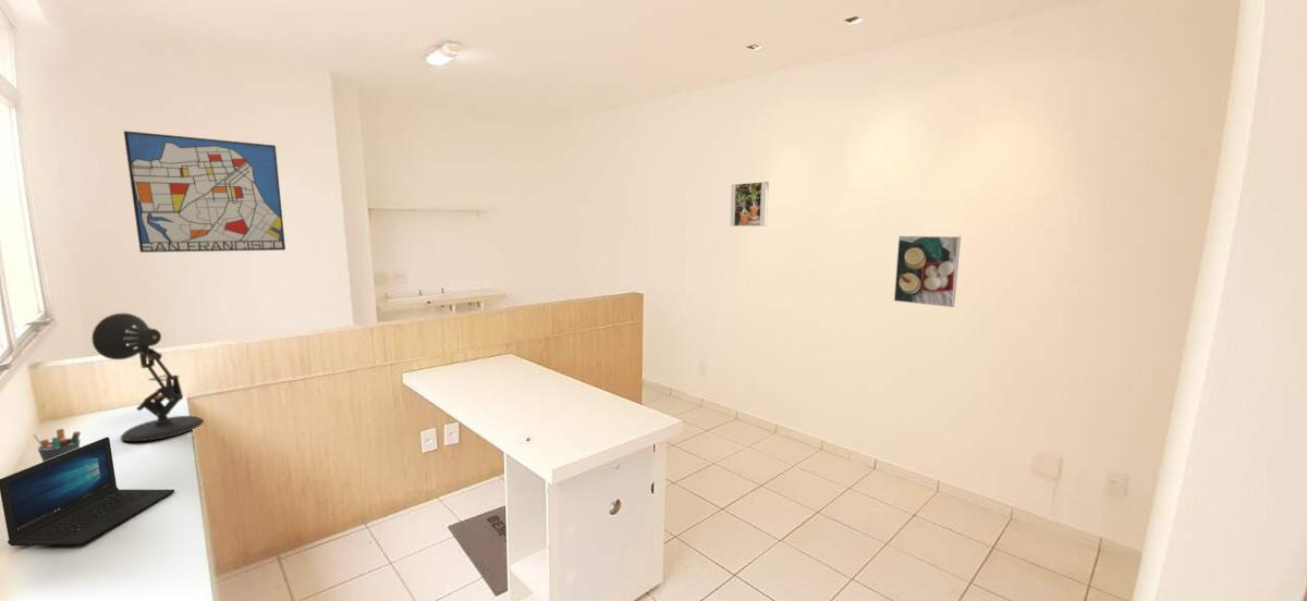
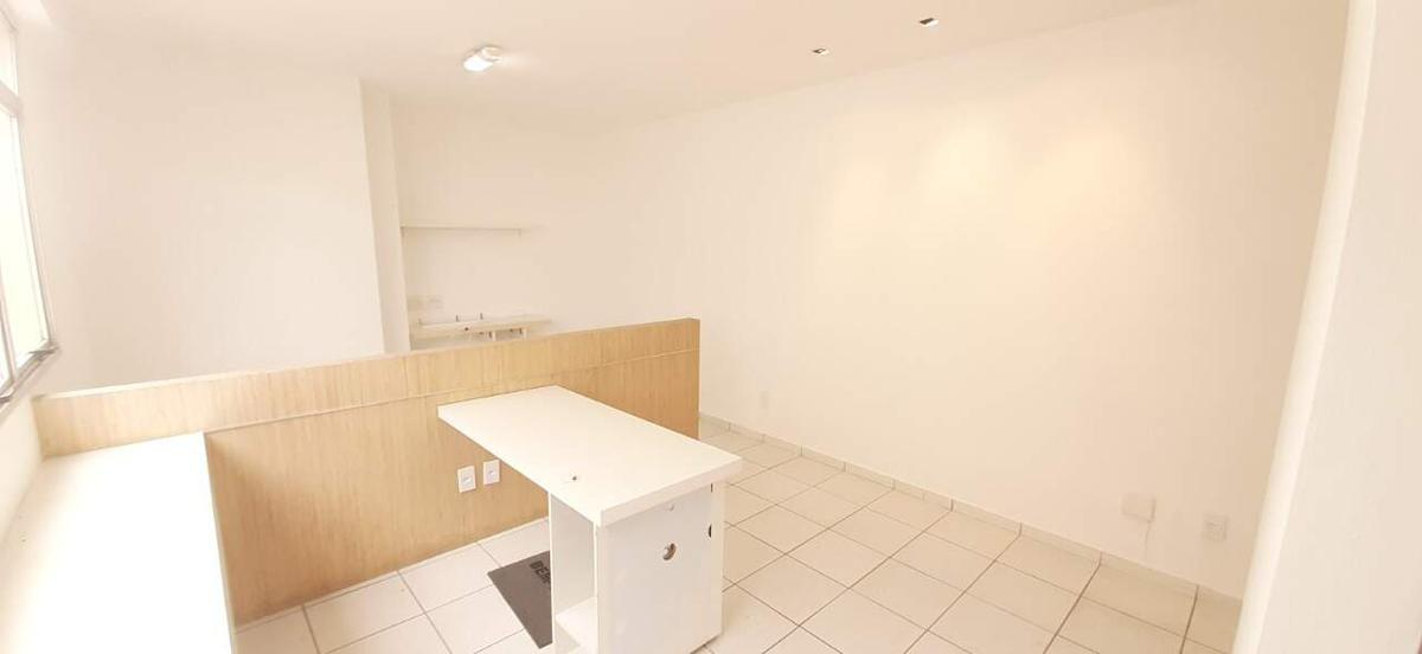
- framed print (748, 205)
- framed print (925, 270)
- laptop (94, 486)
- desk lamp (154, 372)
- wall art (211, 195)
- pen holder (60, 450)
